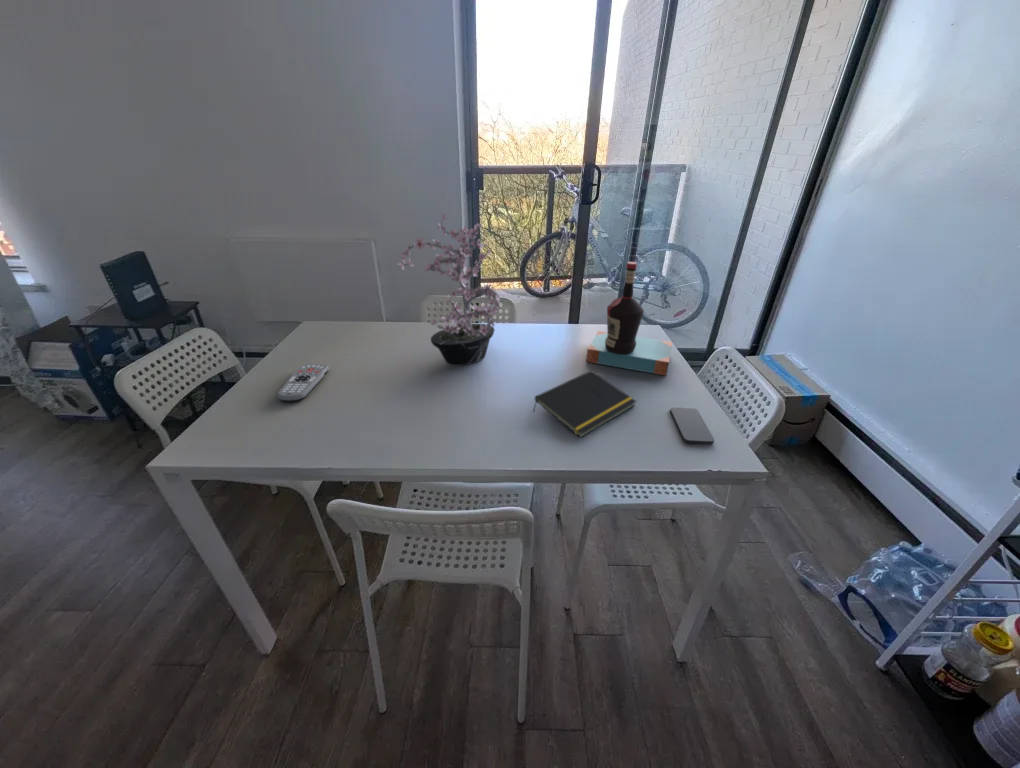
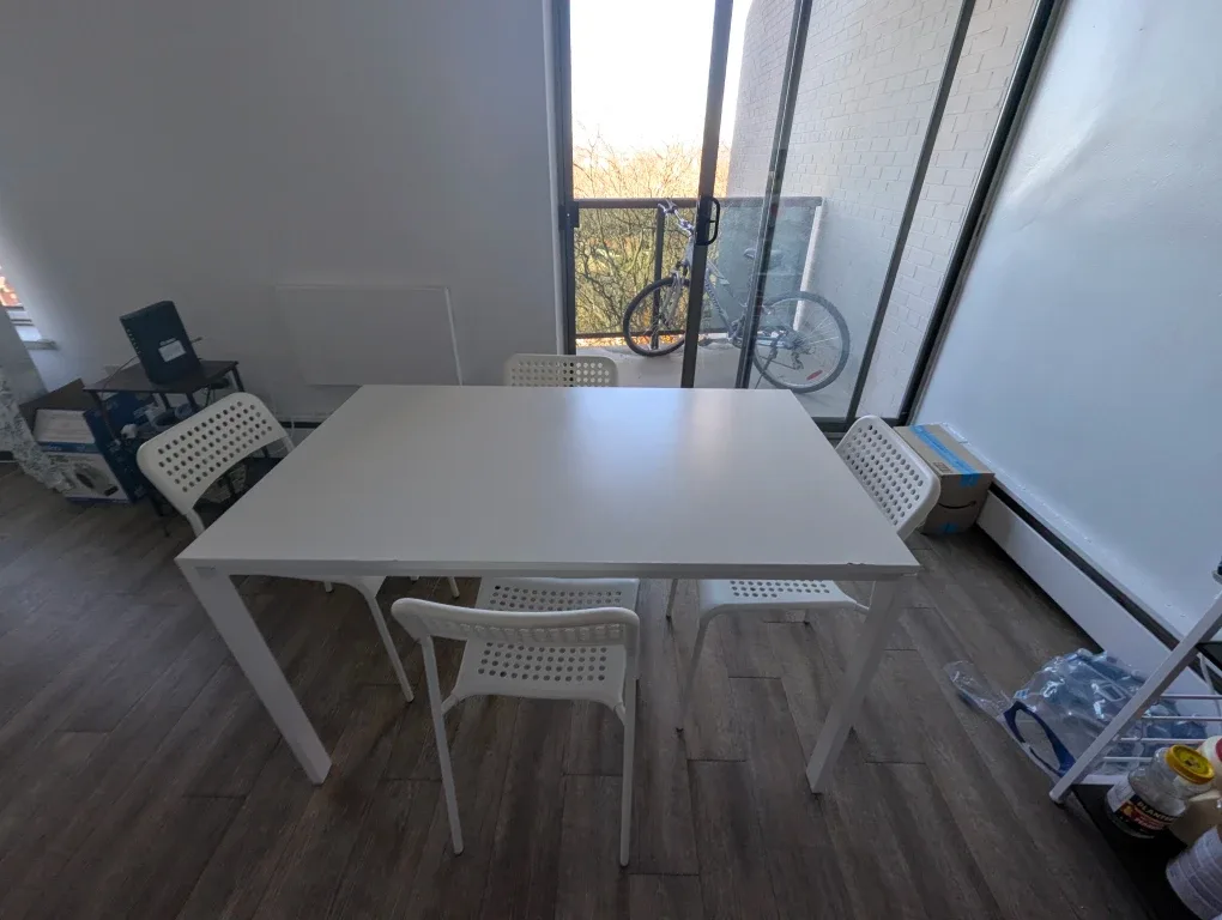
- remote control (303, 382)
- bottle (636, 310)
- notepad (586, 400)
- smartphone (690, 424)
- potted plant (456, 302)
